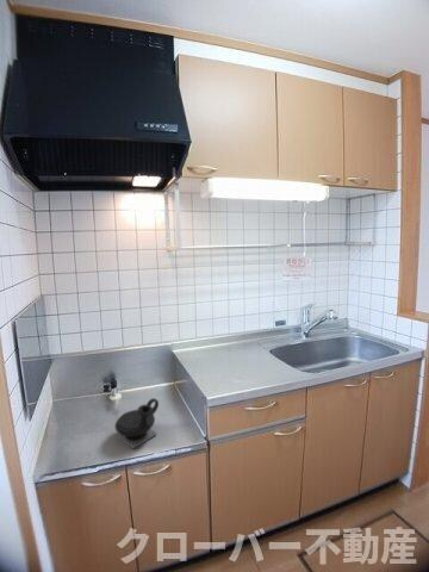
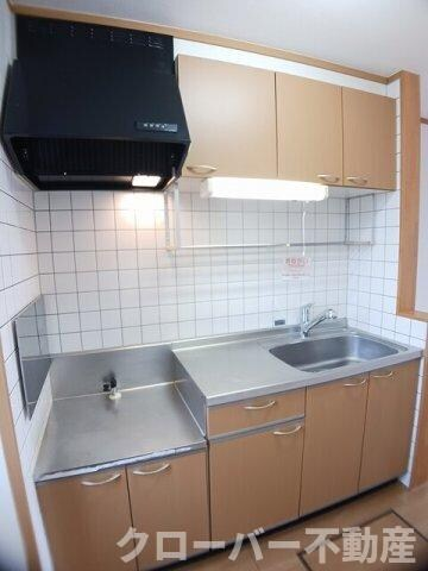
- teapot (141, 417)
